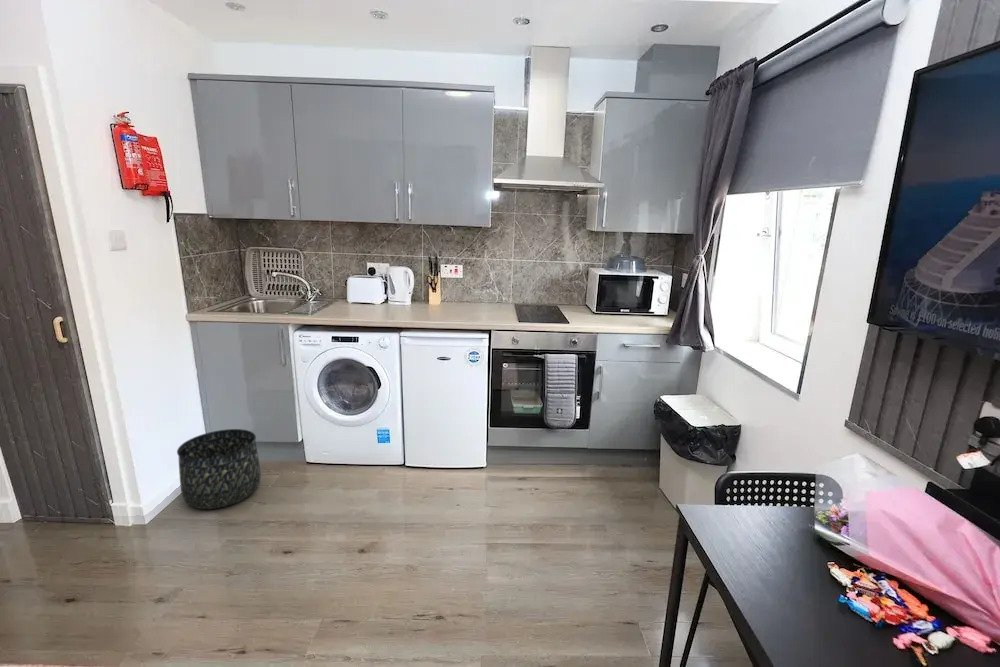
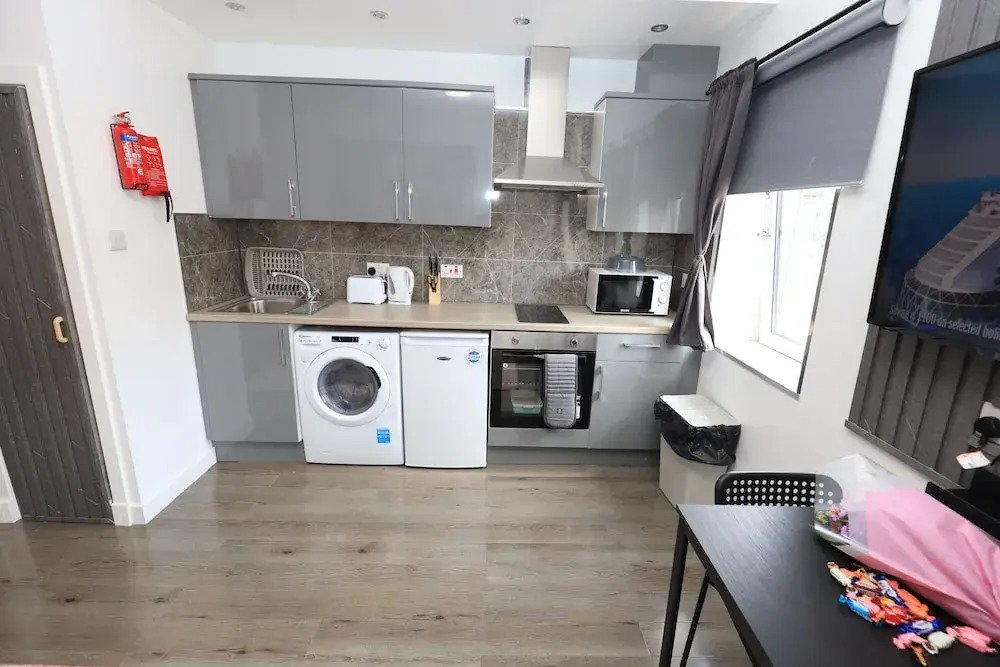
- basket (220, 468)
